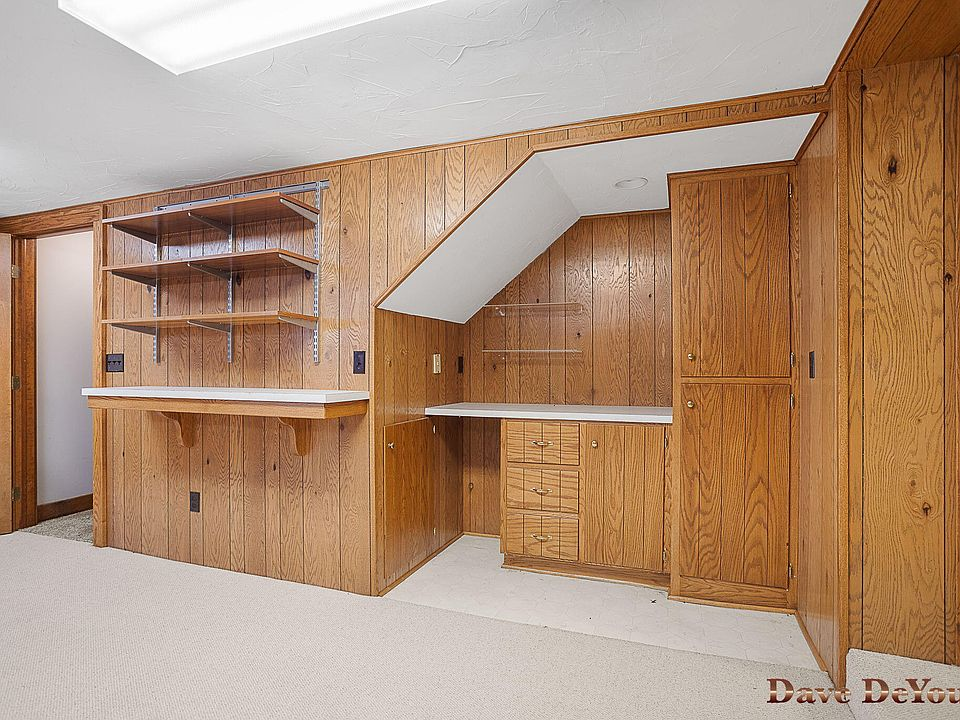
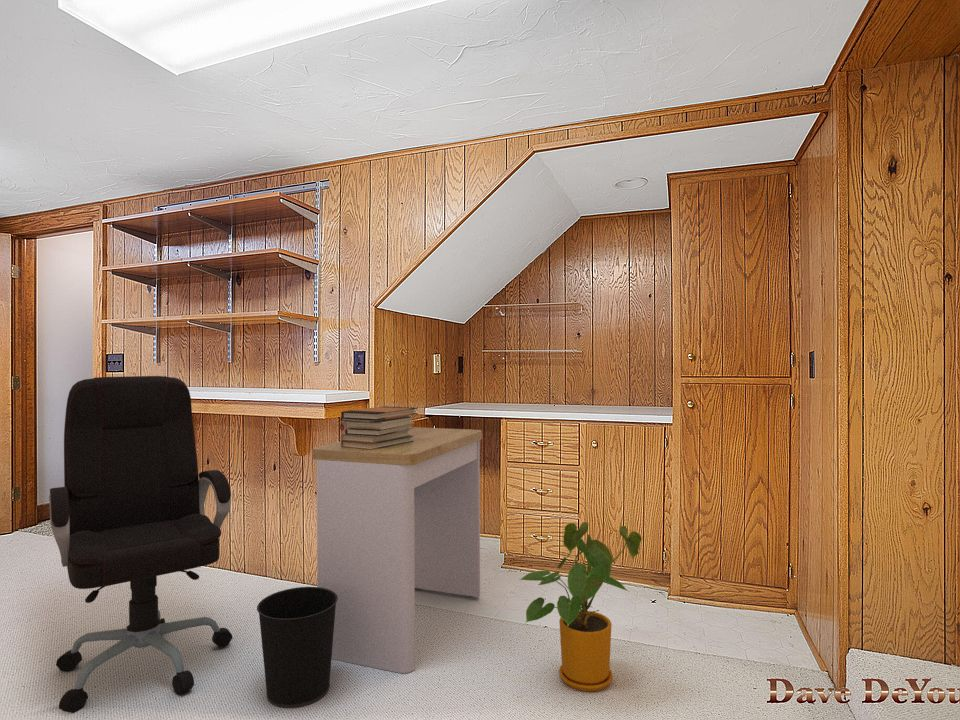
+ book stack (379, 426)
+ wastebasket (298, 646)
+ house plant (581, 604)
+ office chair (146, 521)
+ desk (406, 530)
